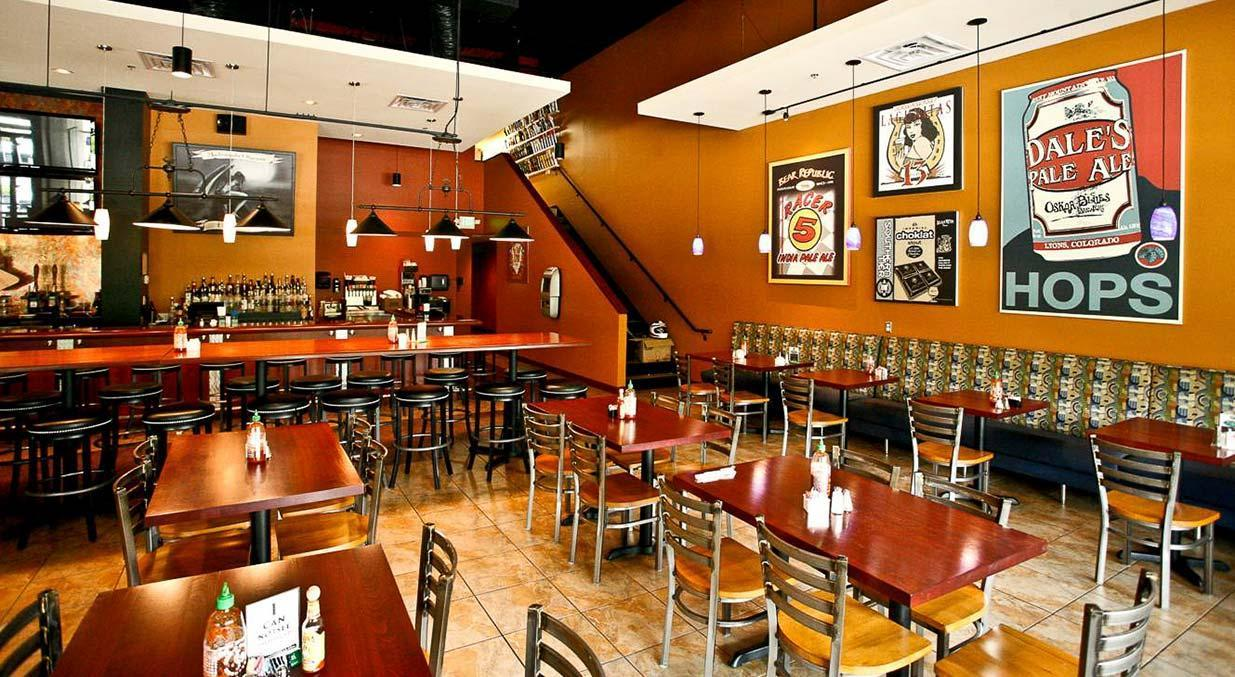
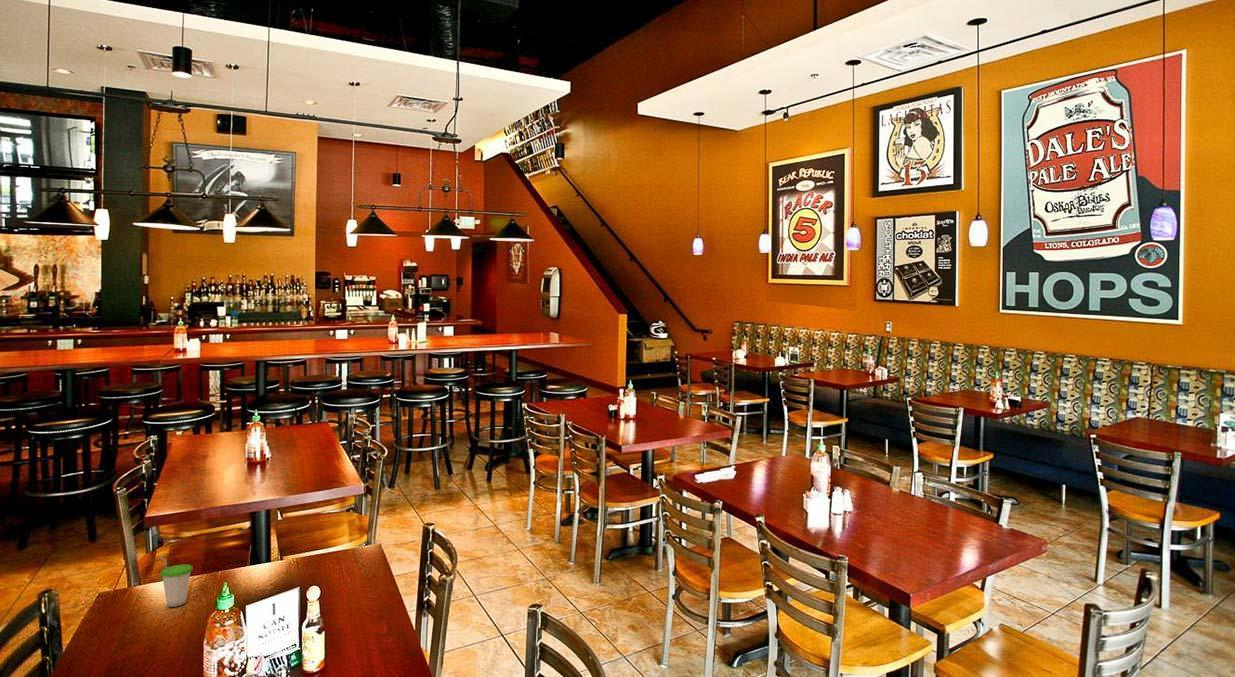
+ cup (176, 578)
